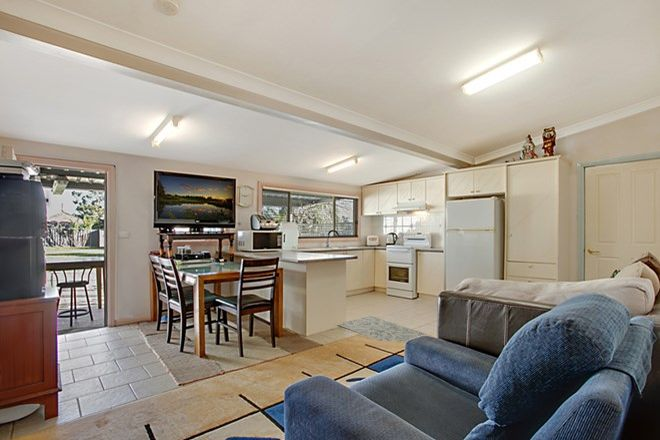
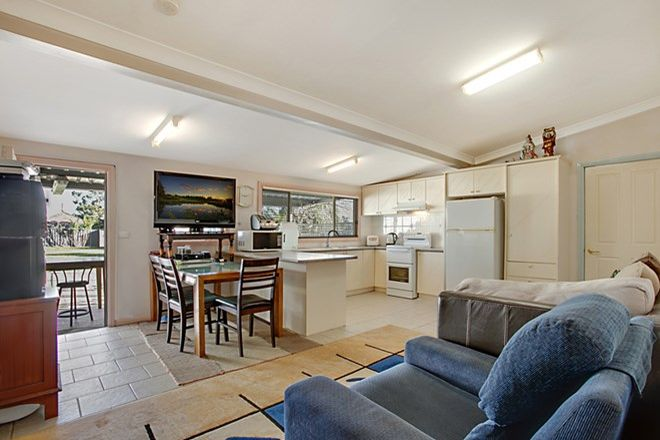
- rug (388, 332)
